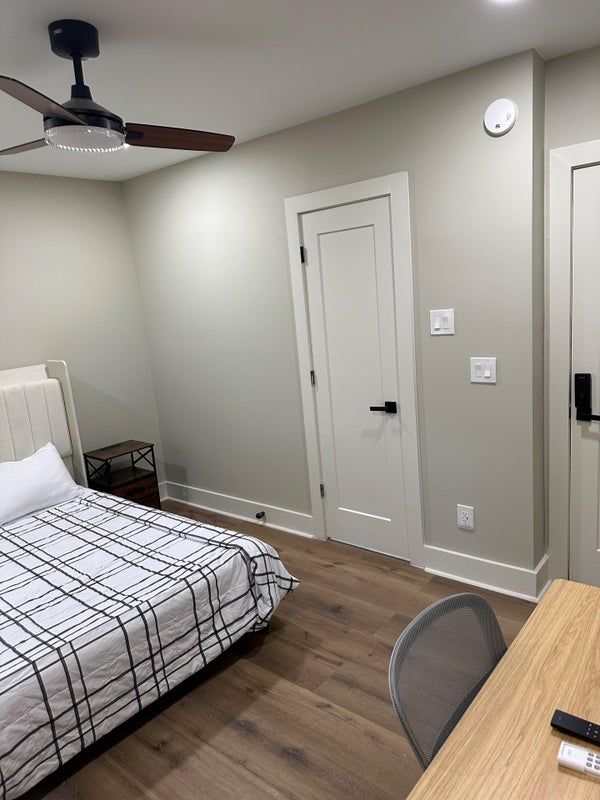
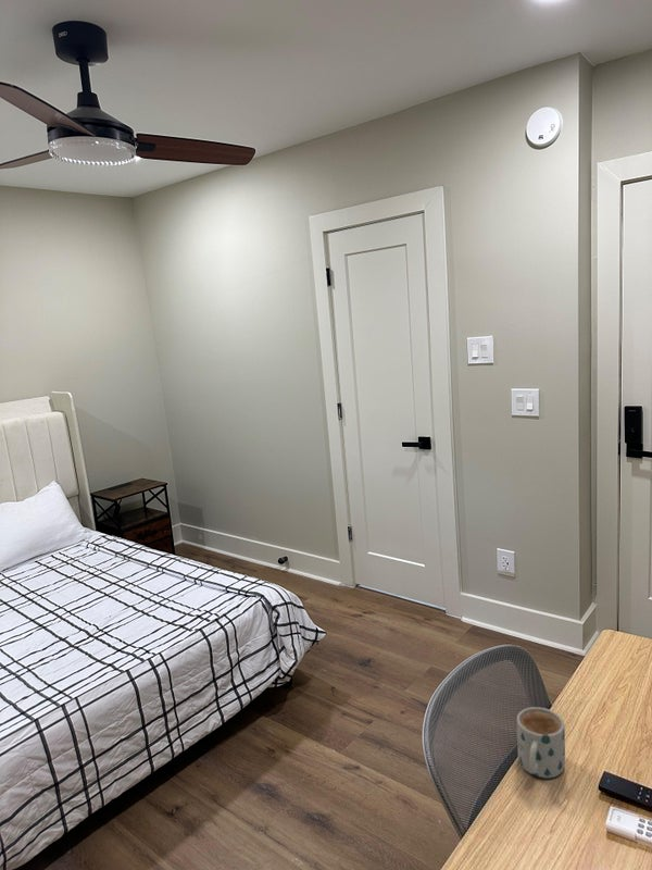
+ mug (539, 747)
